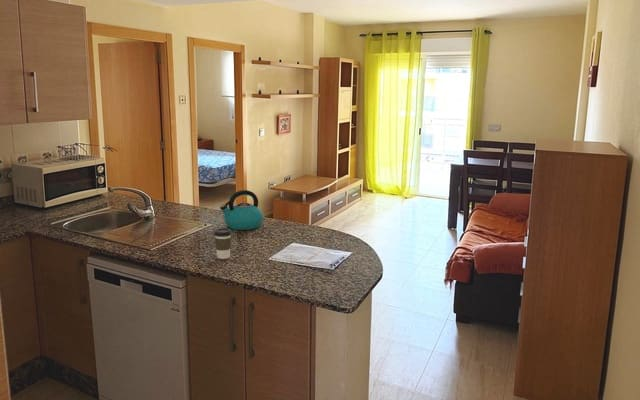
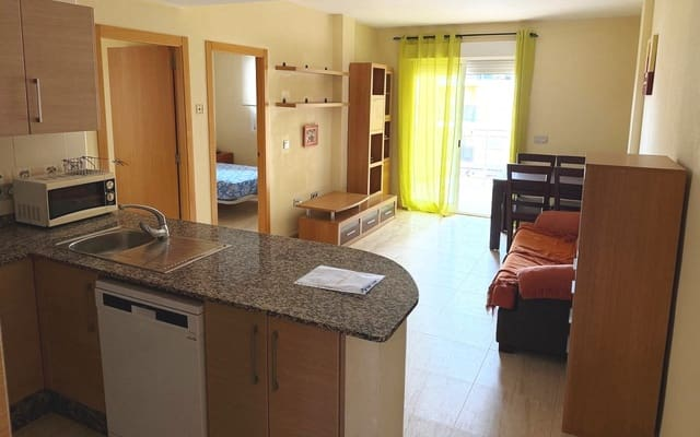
- coffee cup (223, 243)
- kettle (241, 208)
